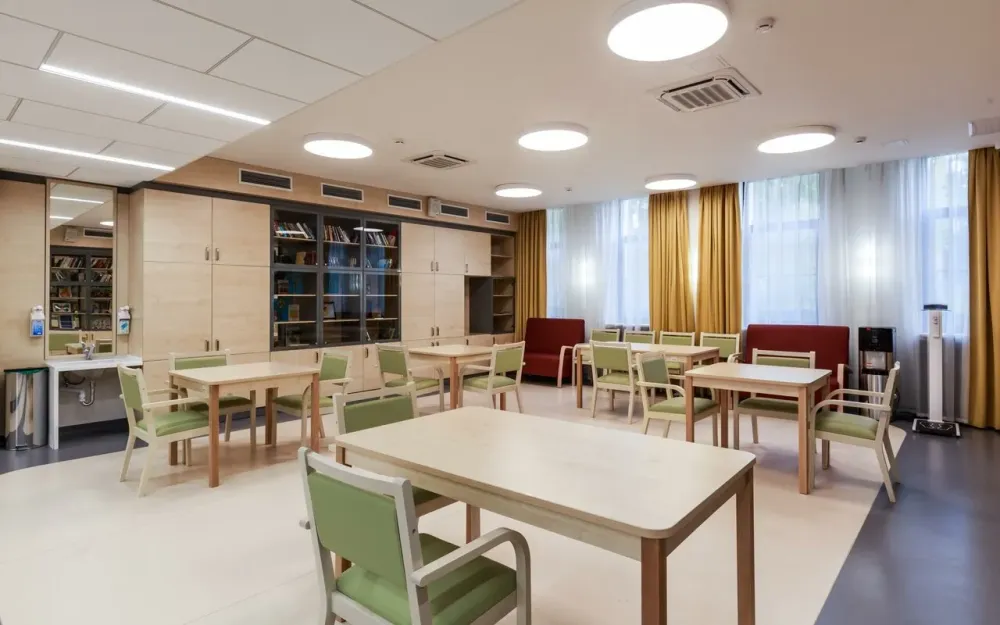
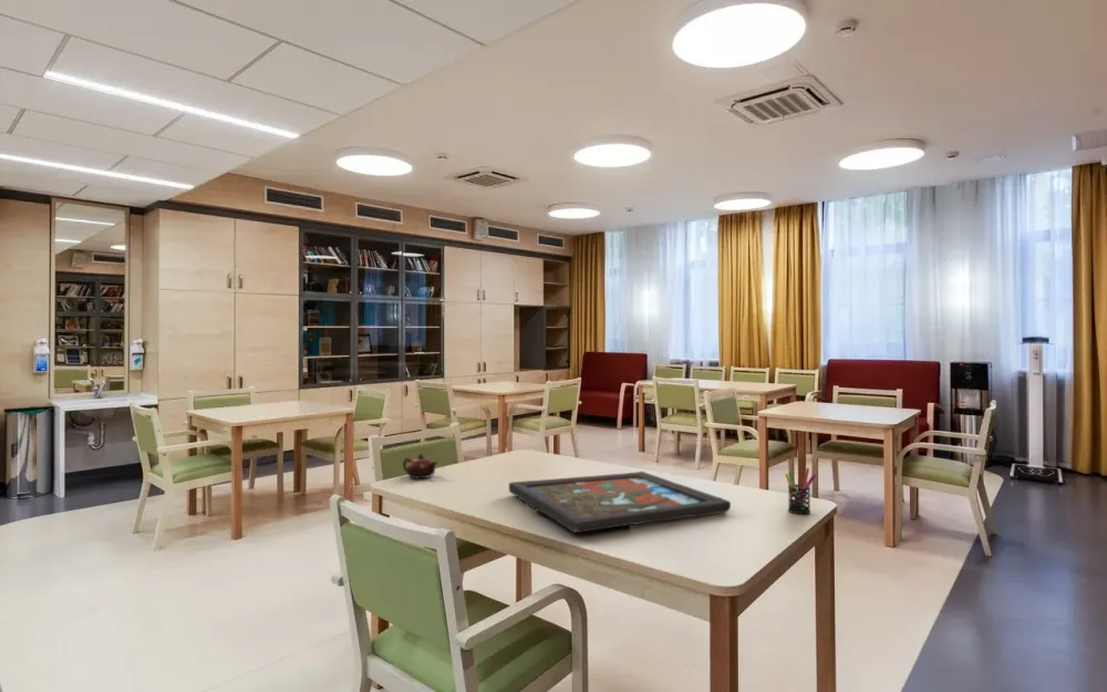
+ teapot (420, 464)
+ pen holder (798, 489)
+ framed painting (613, 496)
